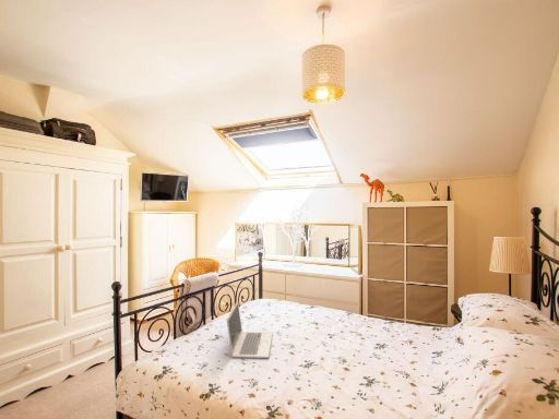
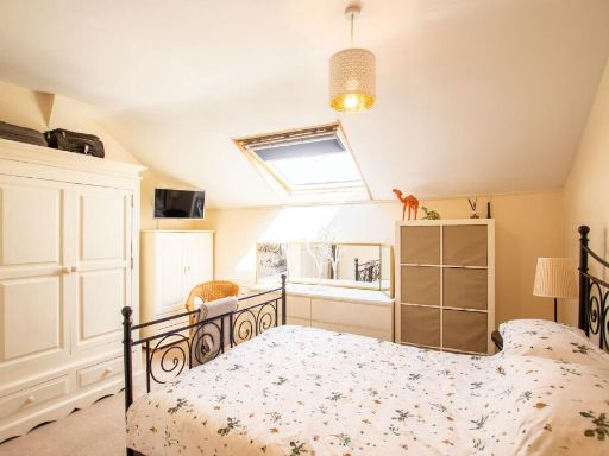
- laptop (251, 332)
